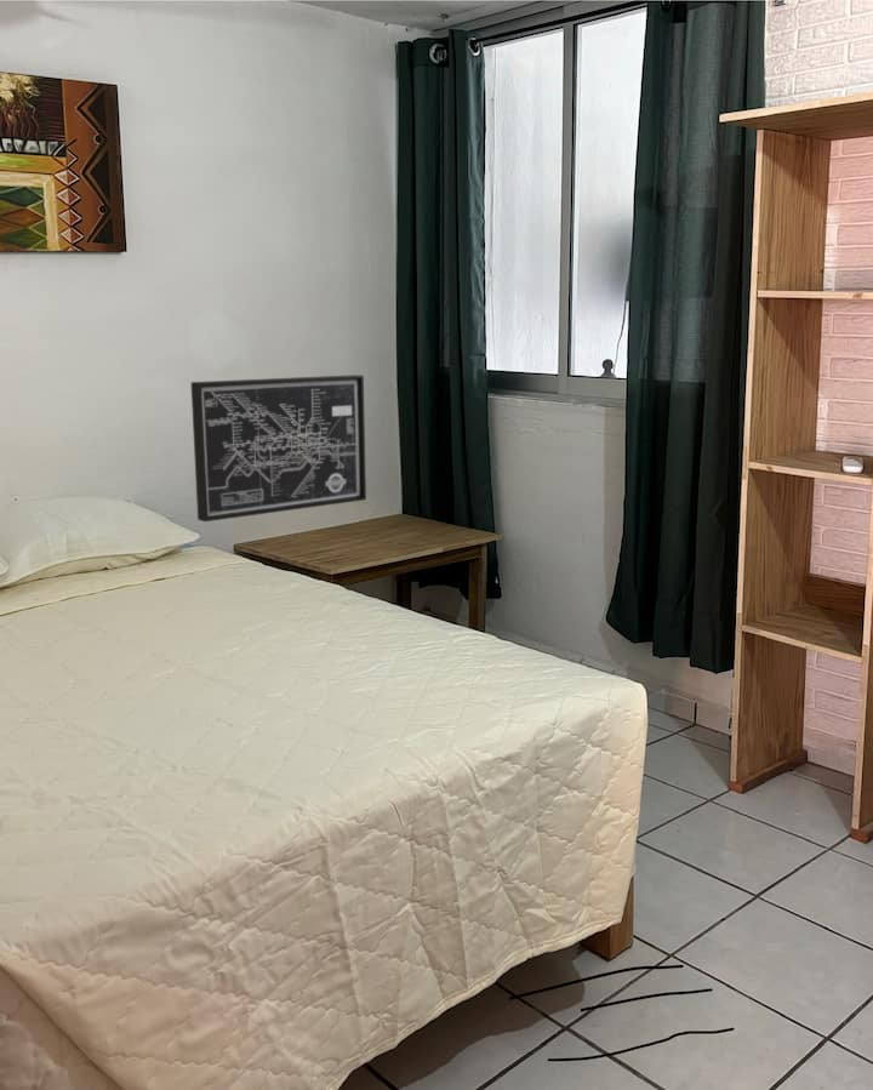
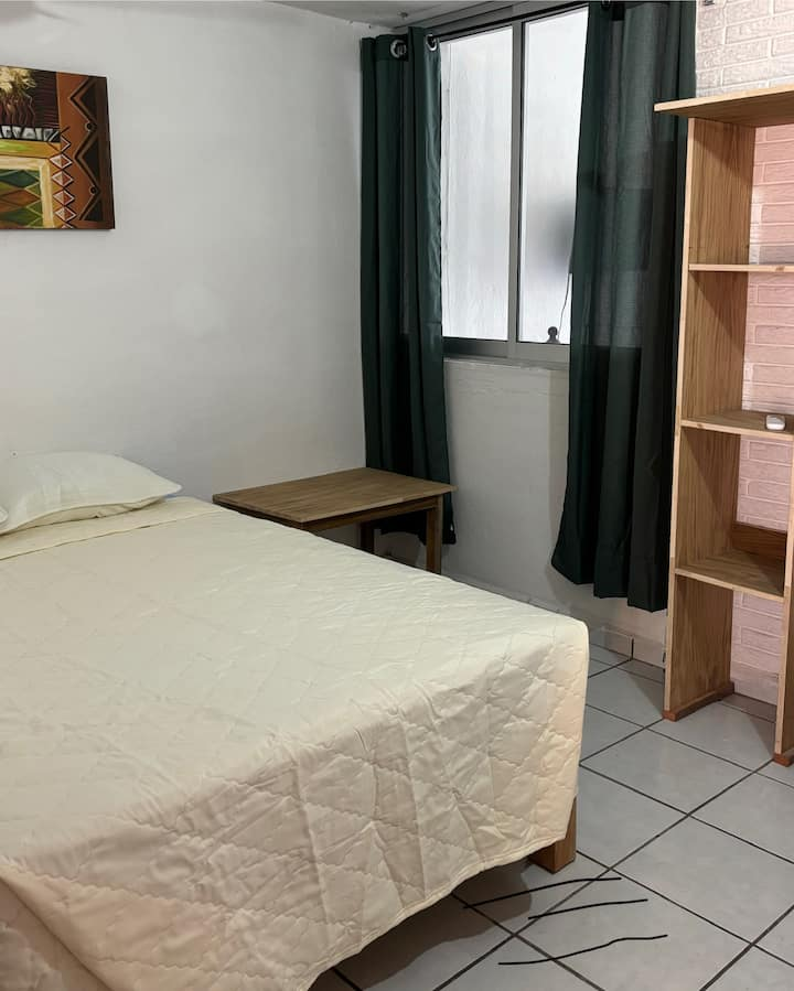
- wall art (284, 444)
